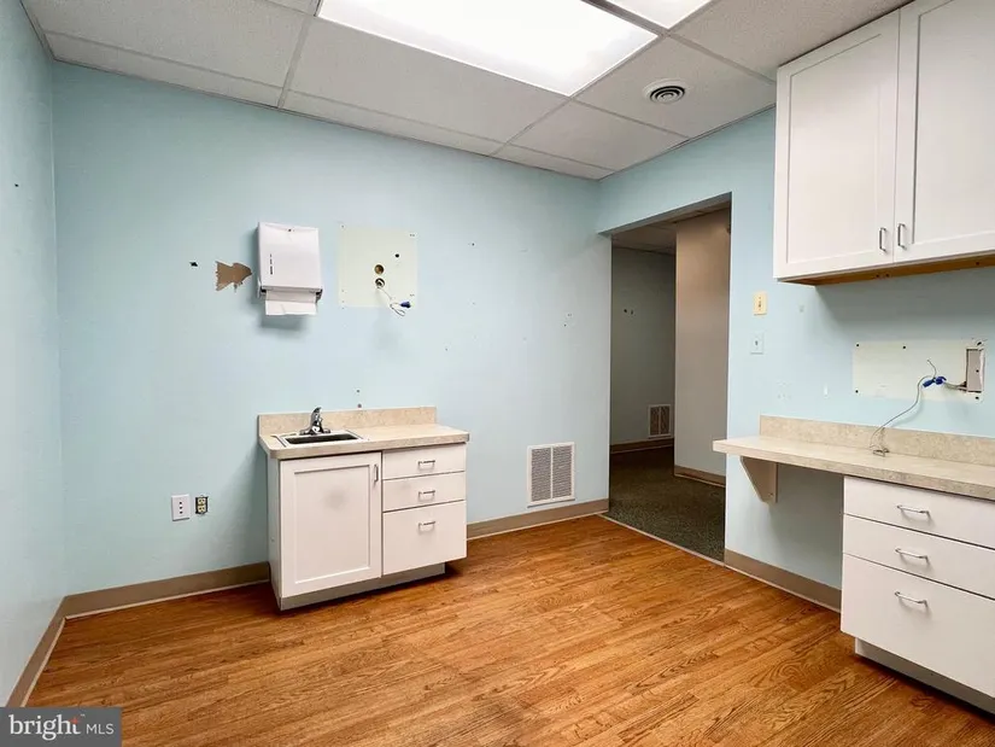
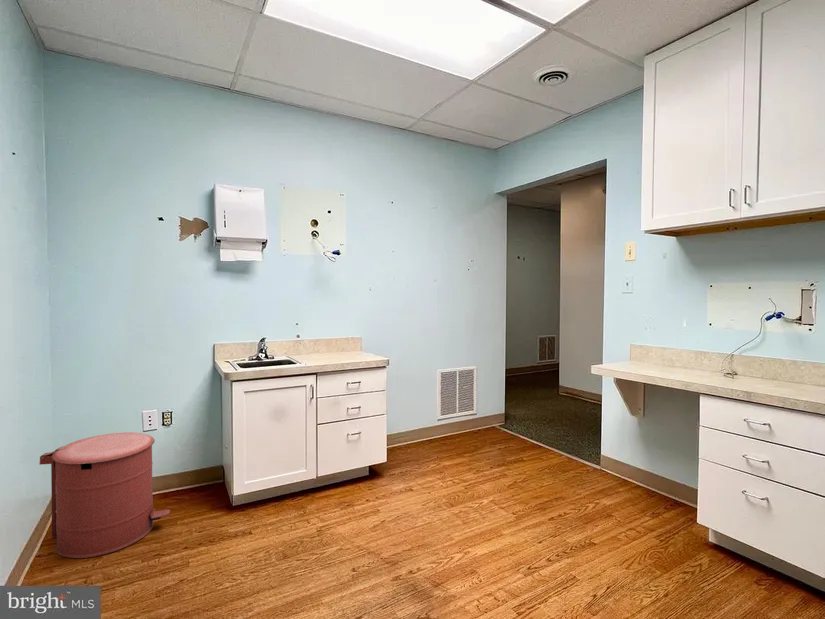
+ trash can (107, 489)
